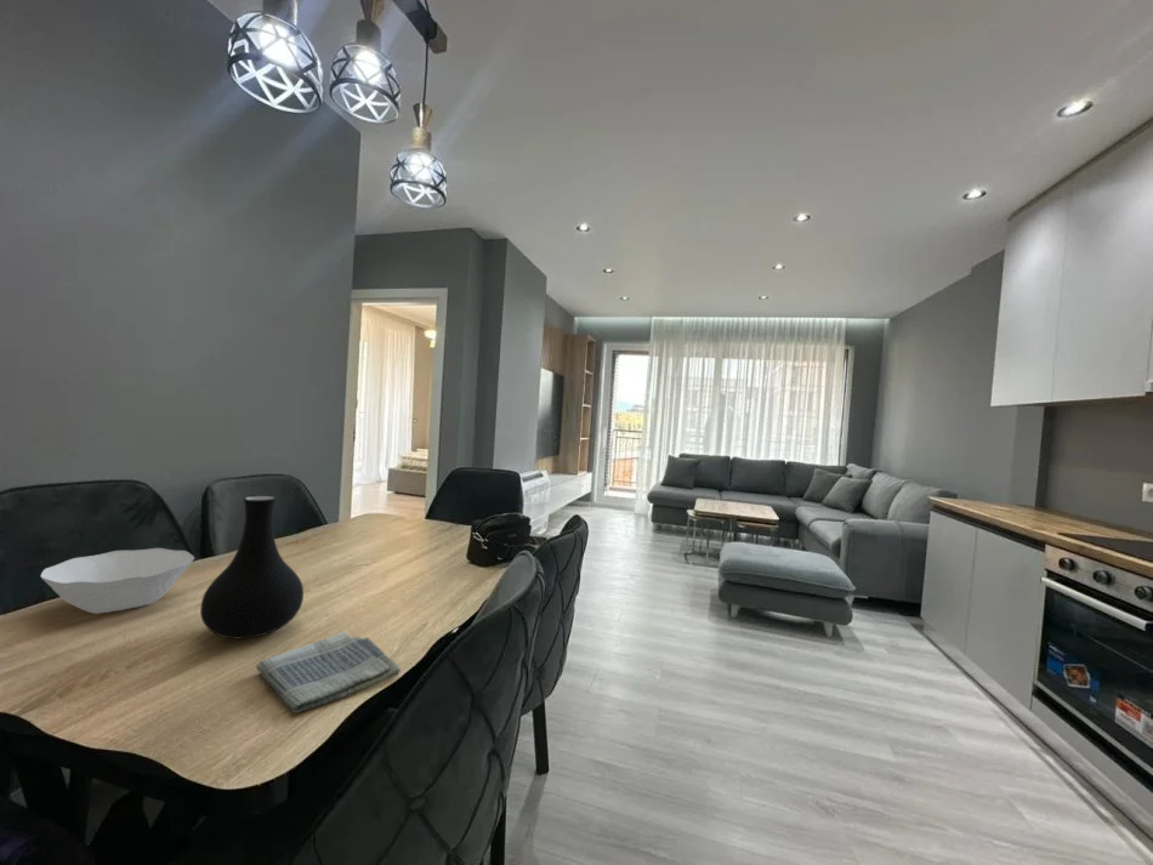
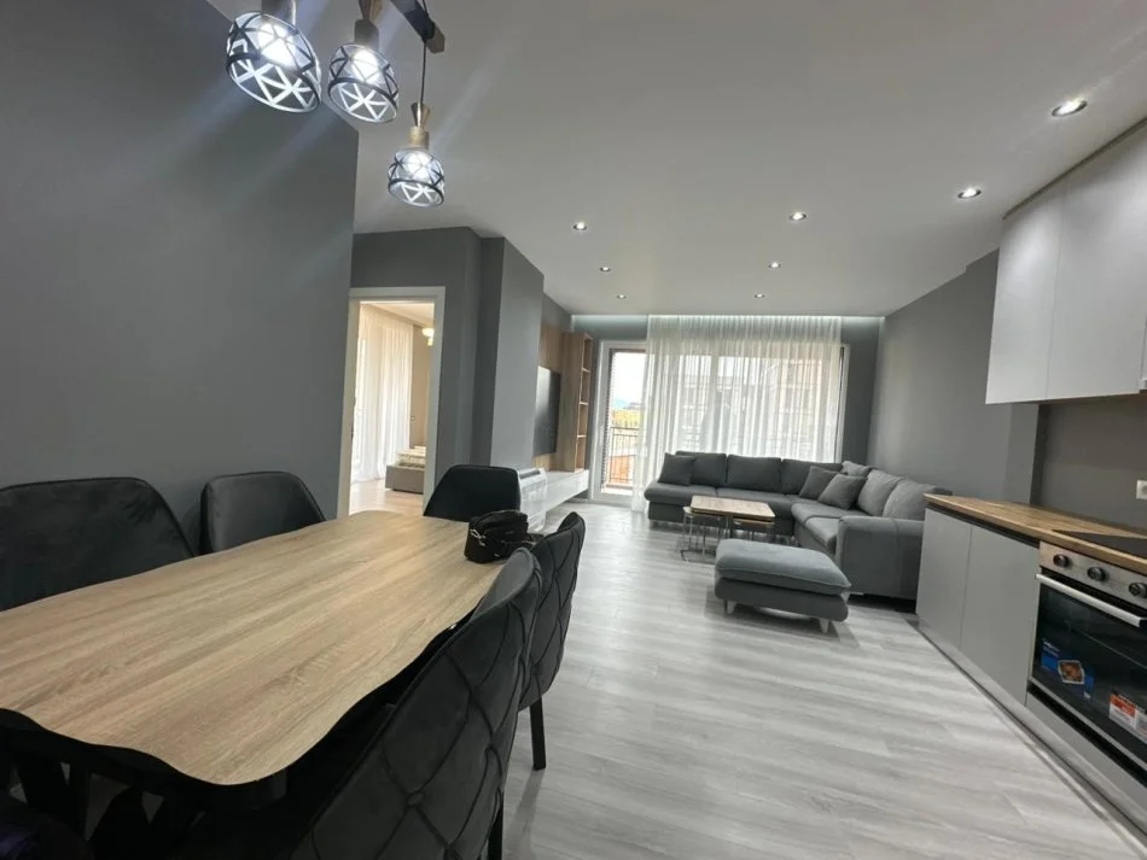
- vase (256, 563)
- dish towel (330, 665)
- bowl (123, 581)
